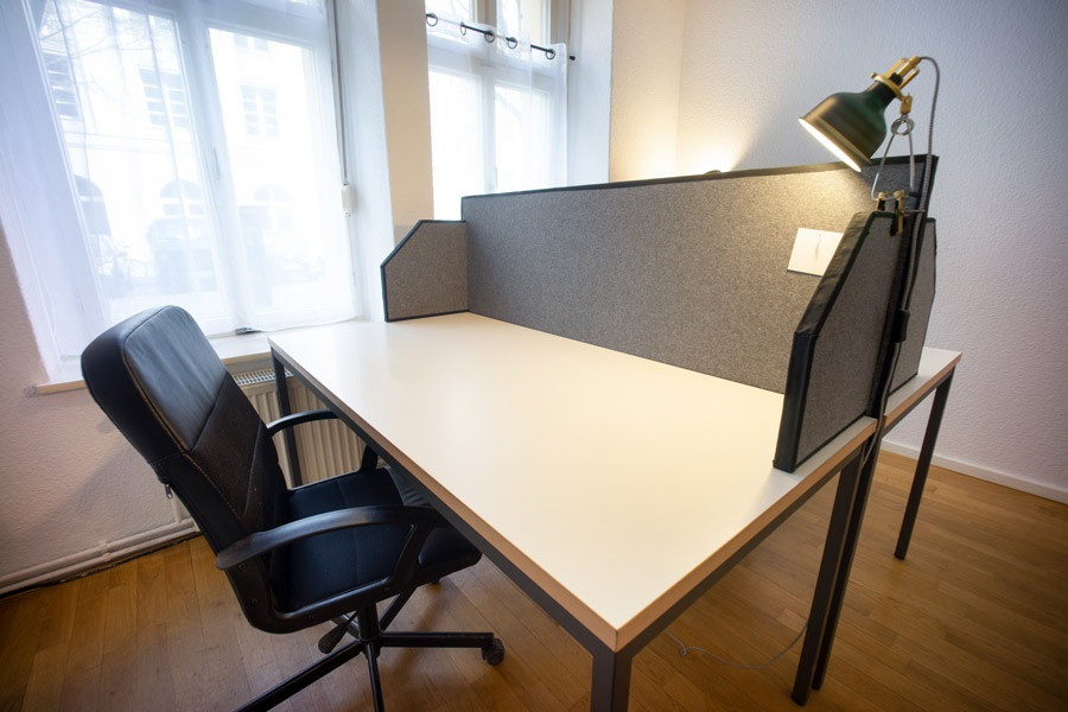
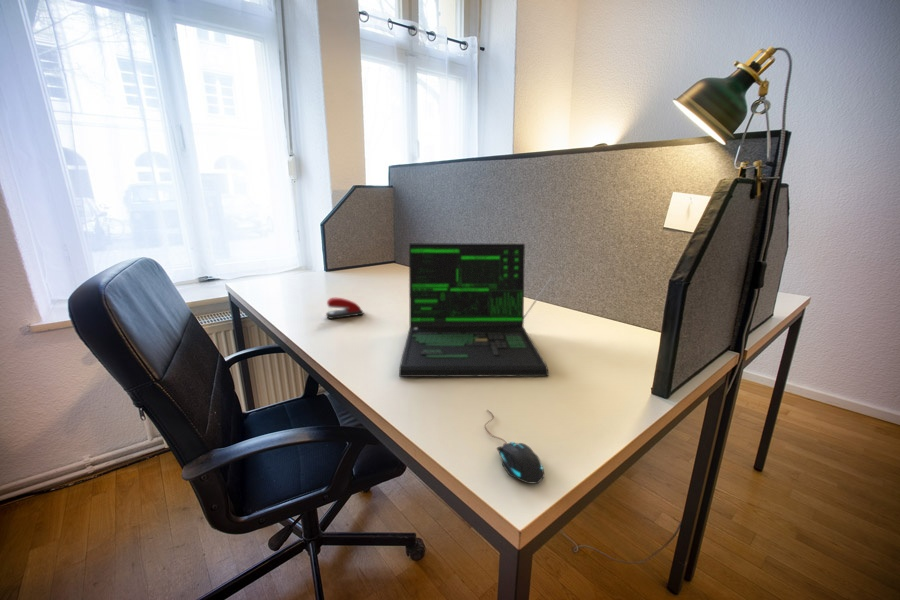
+ mouse (510, 442)
+ laptop (486, 301)
+ stapler (343, 306)
